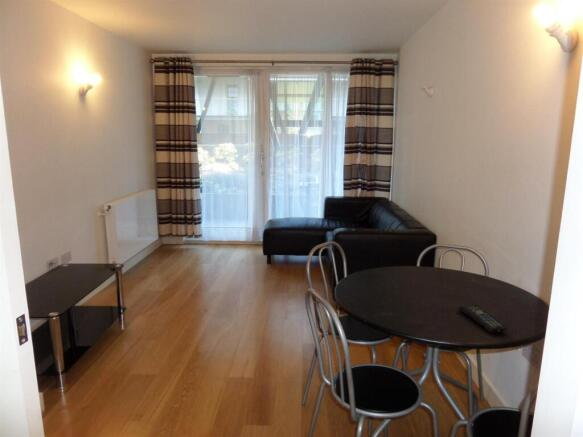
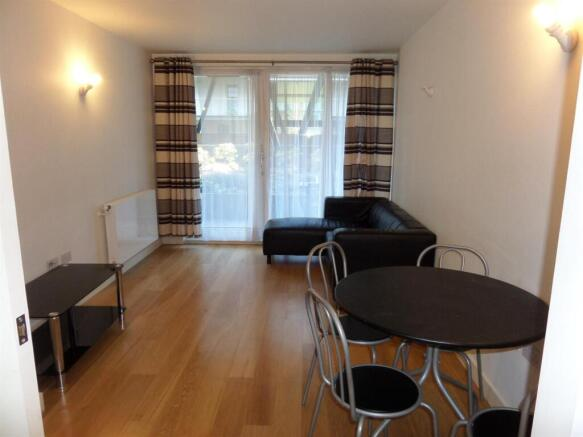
- remote control (480, 317)
